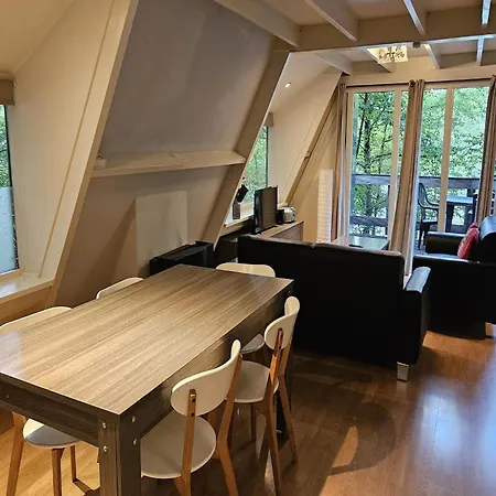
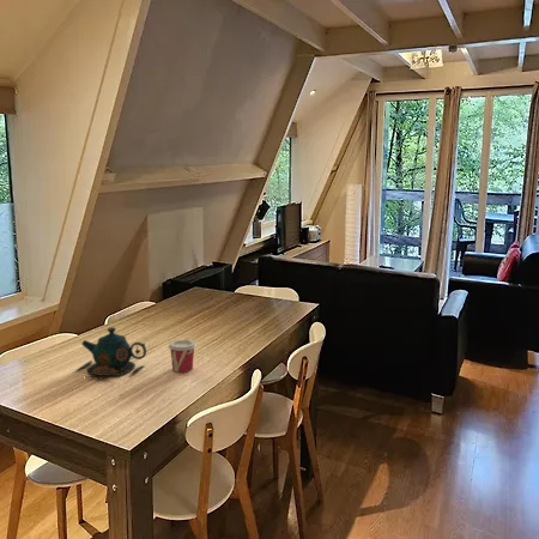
+ teapot (111, 349)
+ cup (182, 356)
